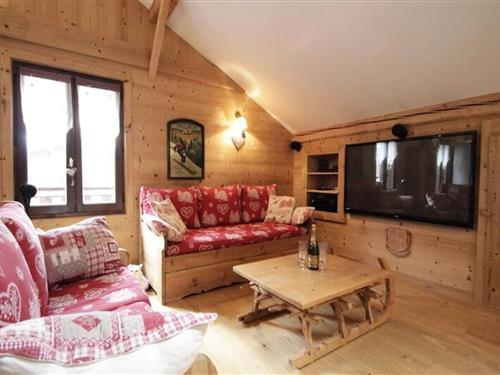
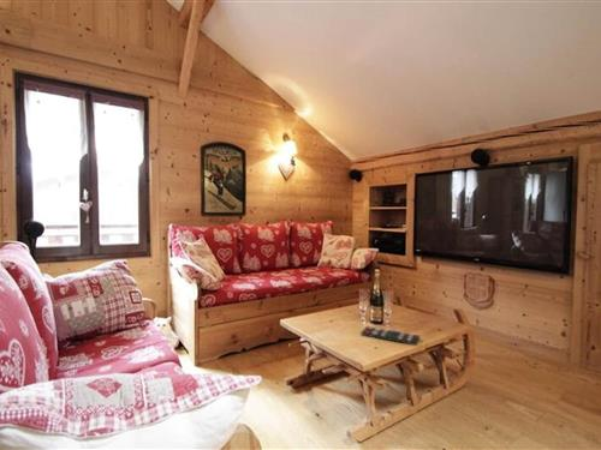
+ remote control (389, 335)
